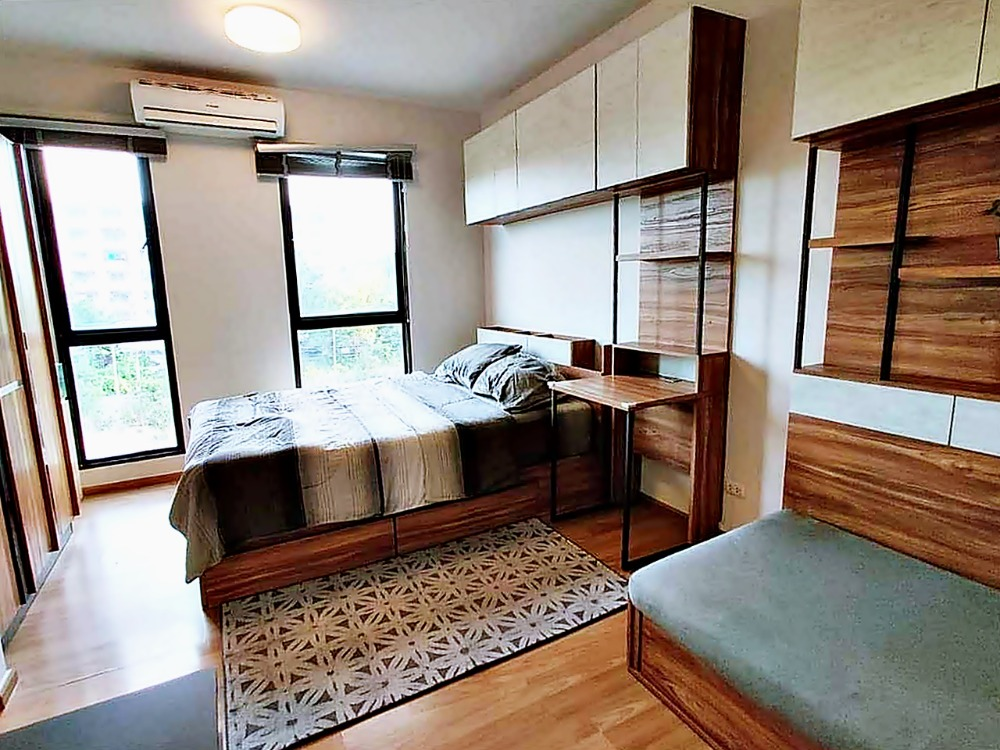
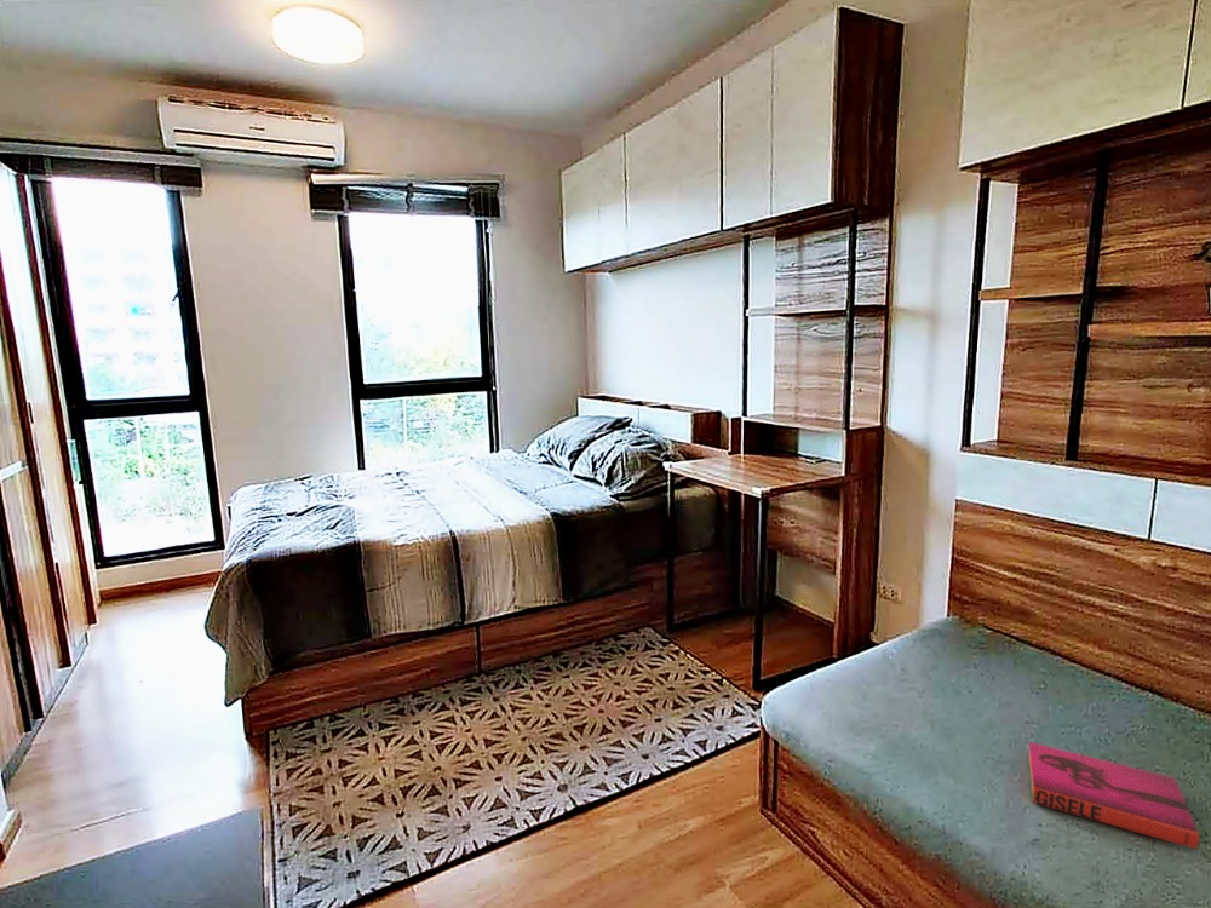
+ hardback book (1103, 789)
